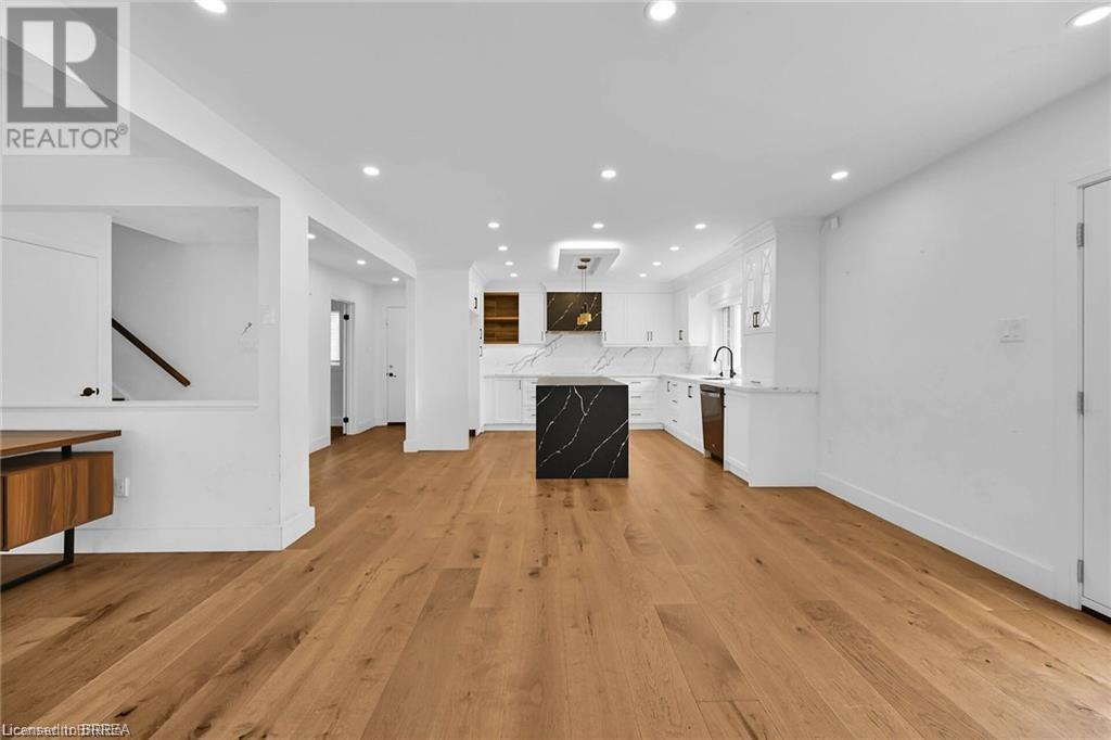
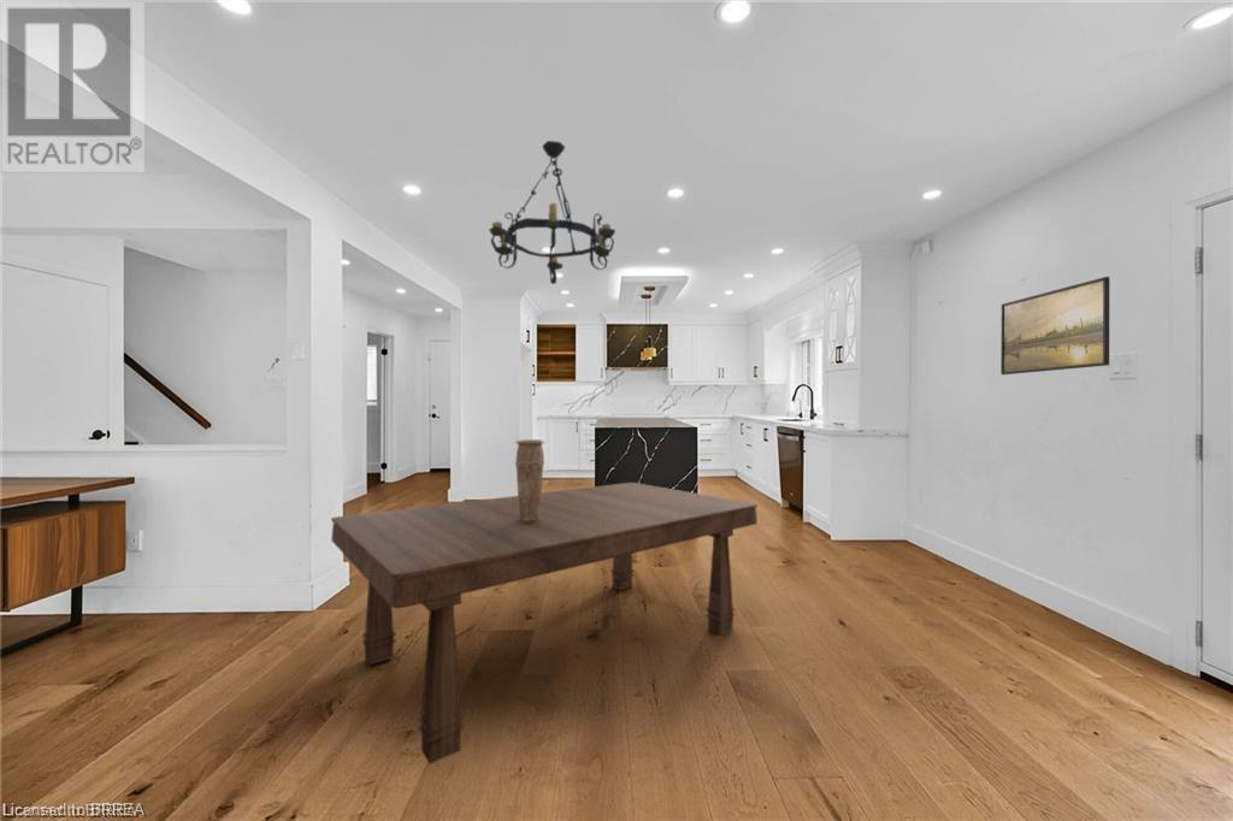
+ chandelier (554, 208)
+ dining table (560, 569)
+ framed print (1049, 331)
+ vase (530, 479)
